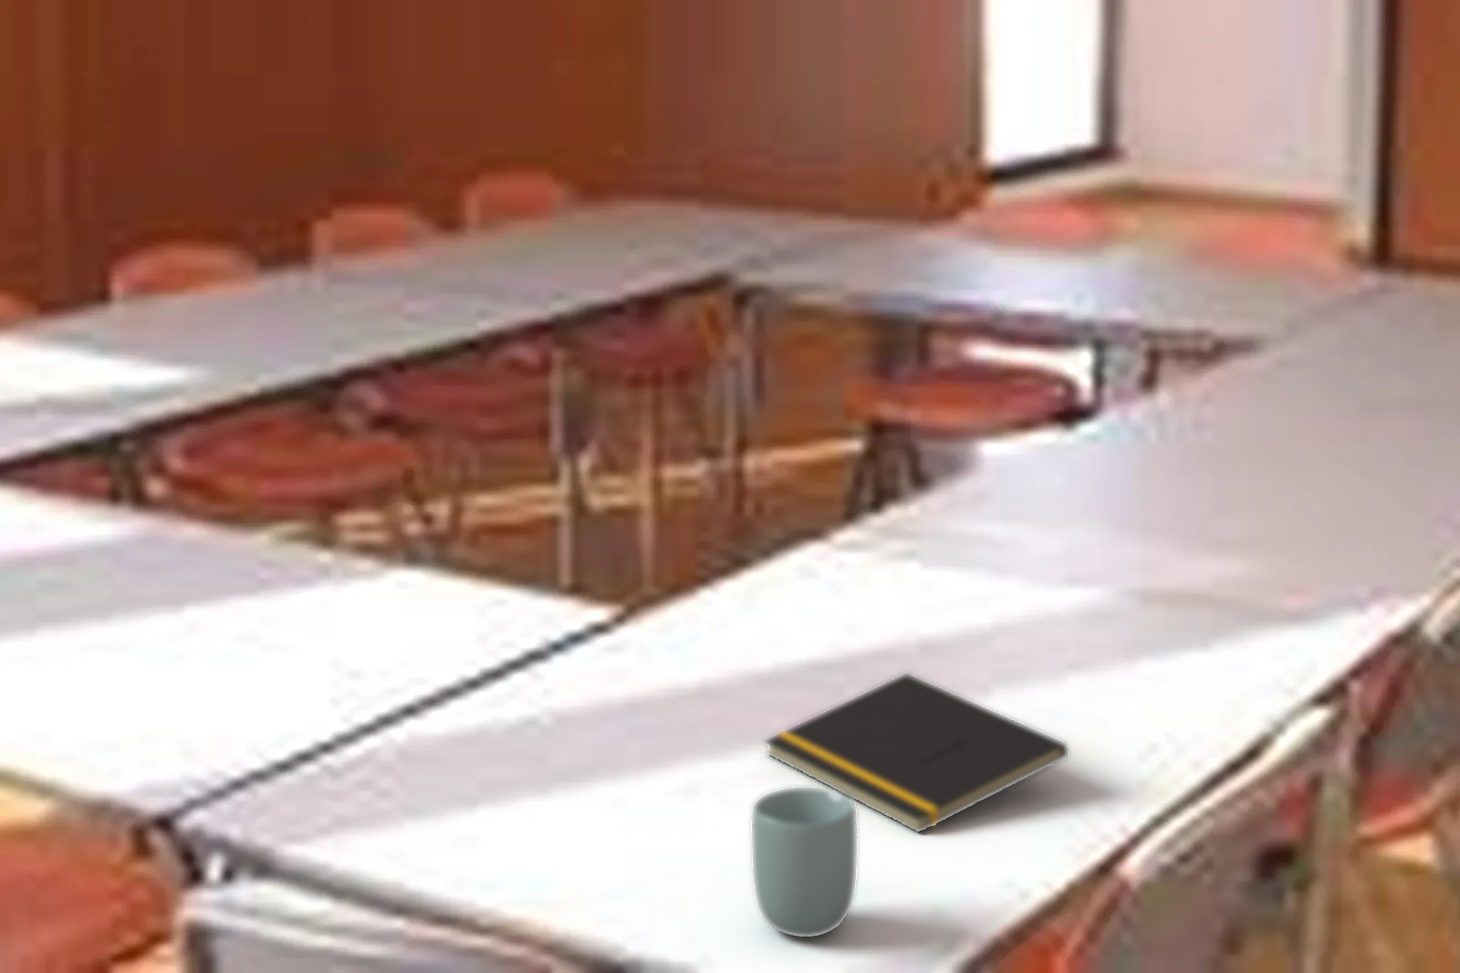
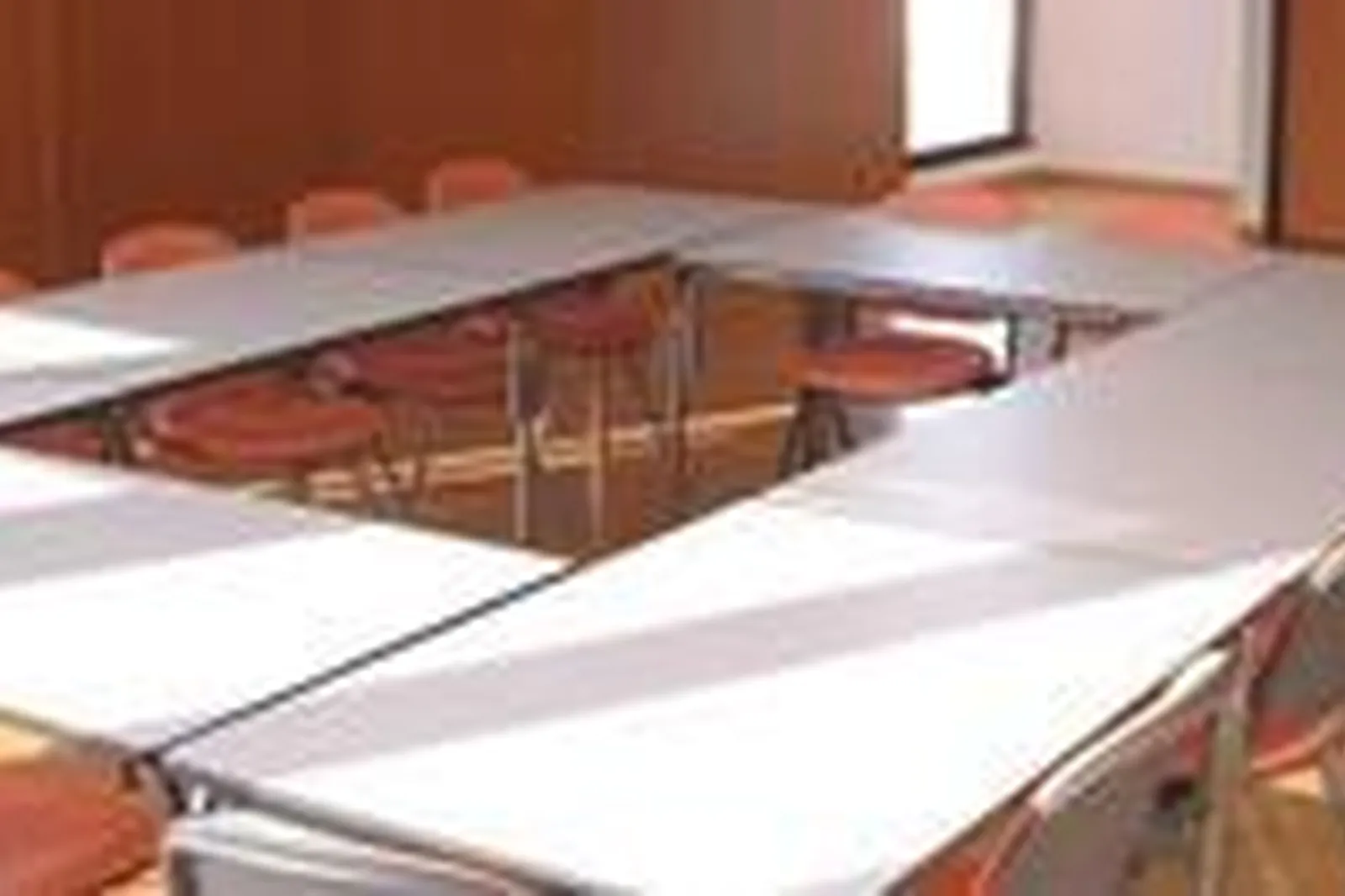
- notepad (913, 748)
- cup (804, 867)
